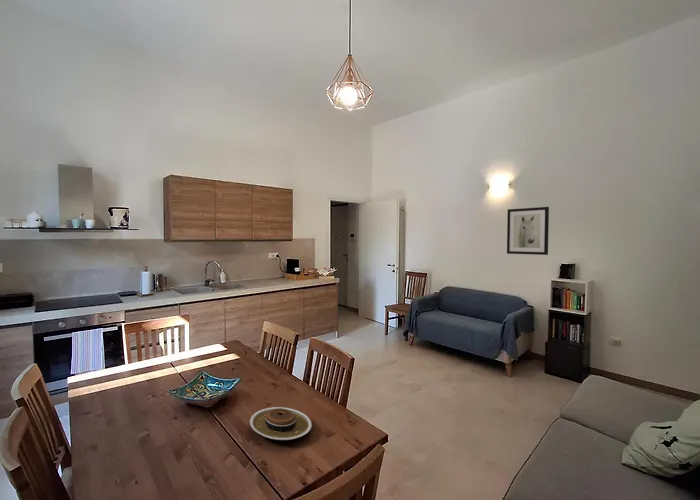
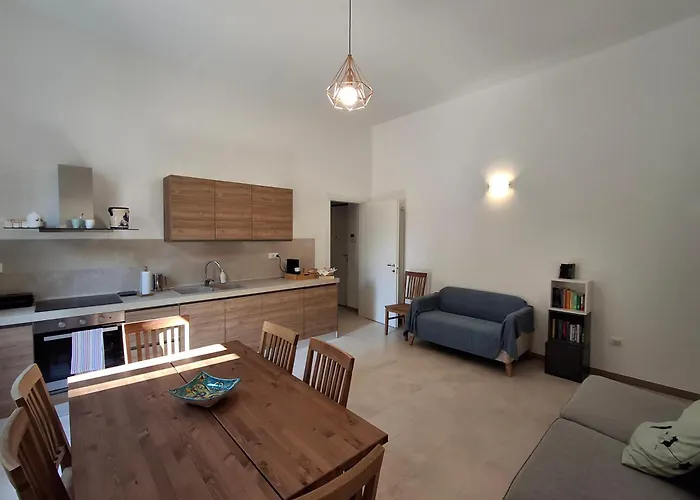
- wall art (527, 231)
- plate (280, 420)
